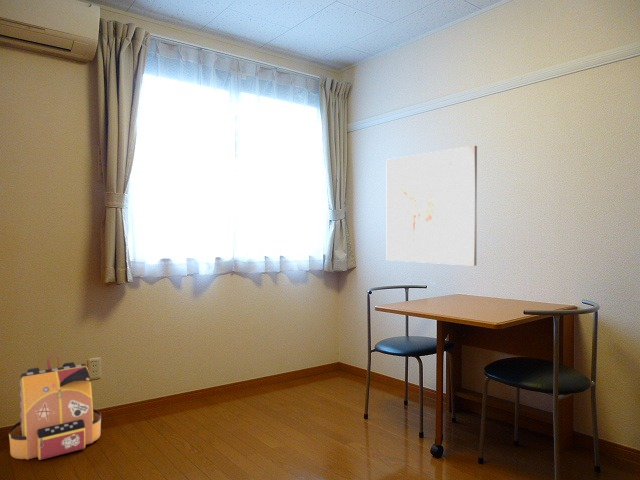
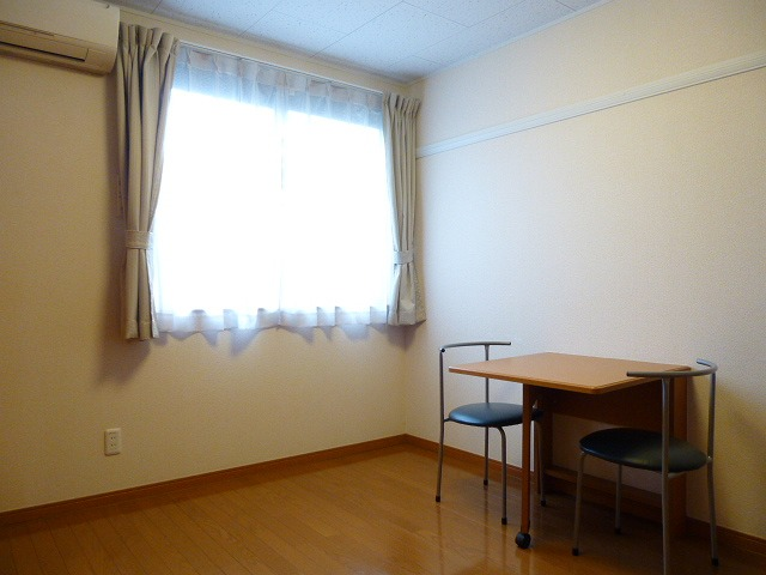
- wall art (427, 208)
- backpack (55, 400)
